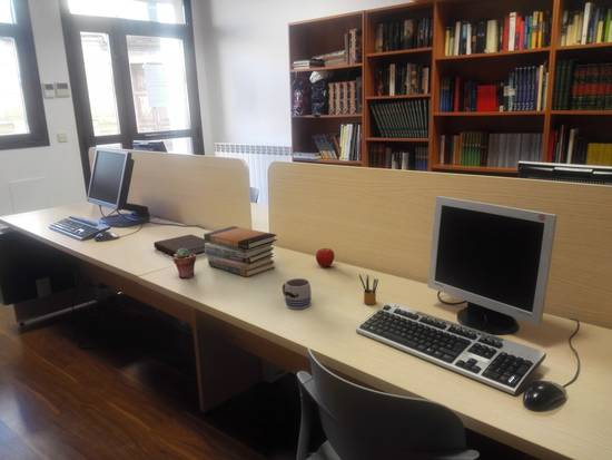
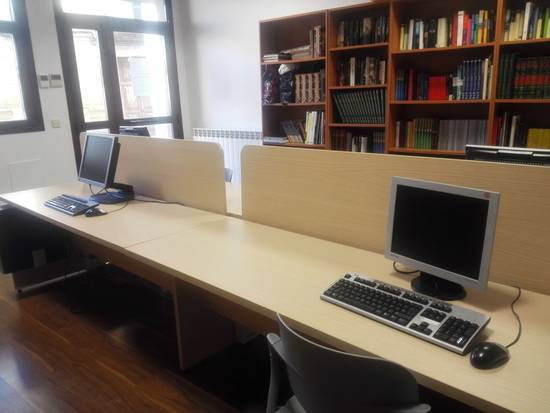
- mug (295, 292)
- notebook (185, 245)
- book stack (239, 249)
- pencil box (368, 288)
- apple (325, 256)
- potted succulent (185, 262)
